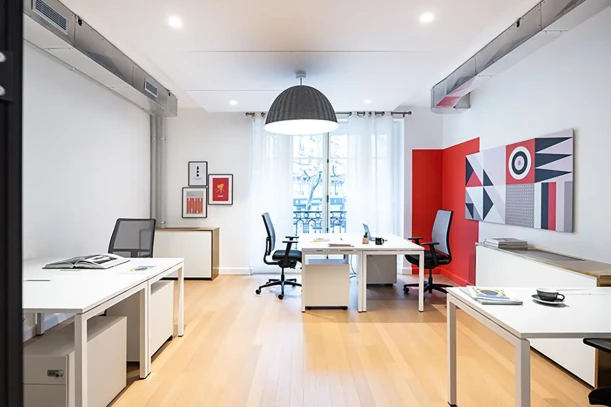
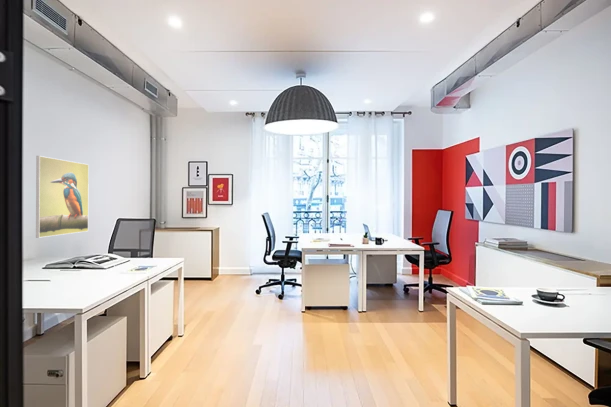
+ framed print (64, 197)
